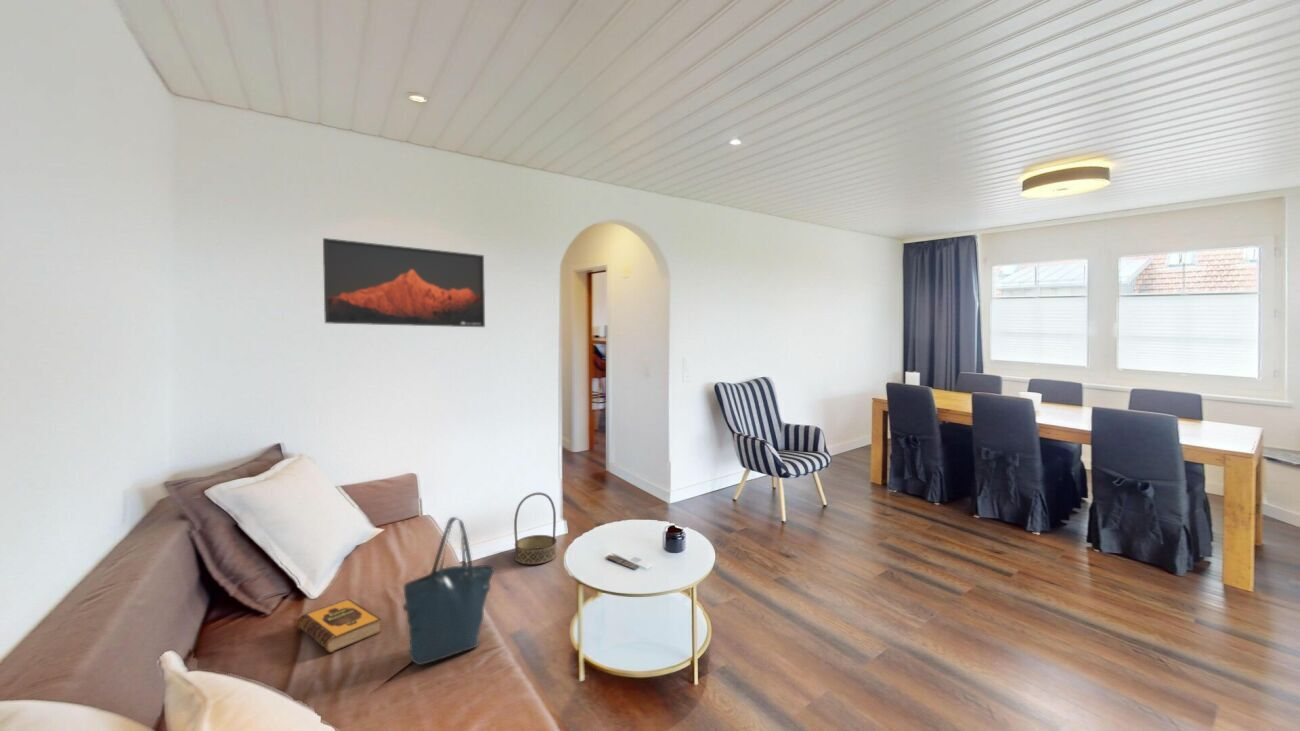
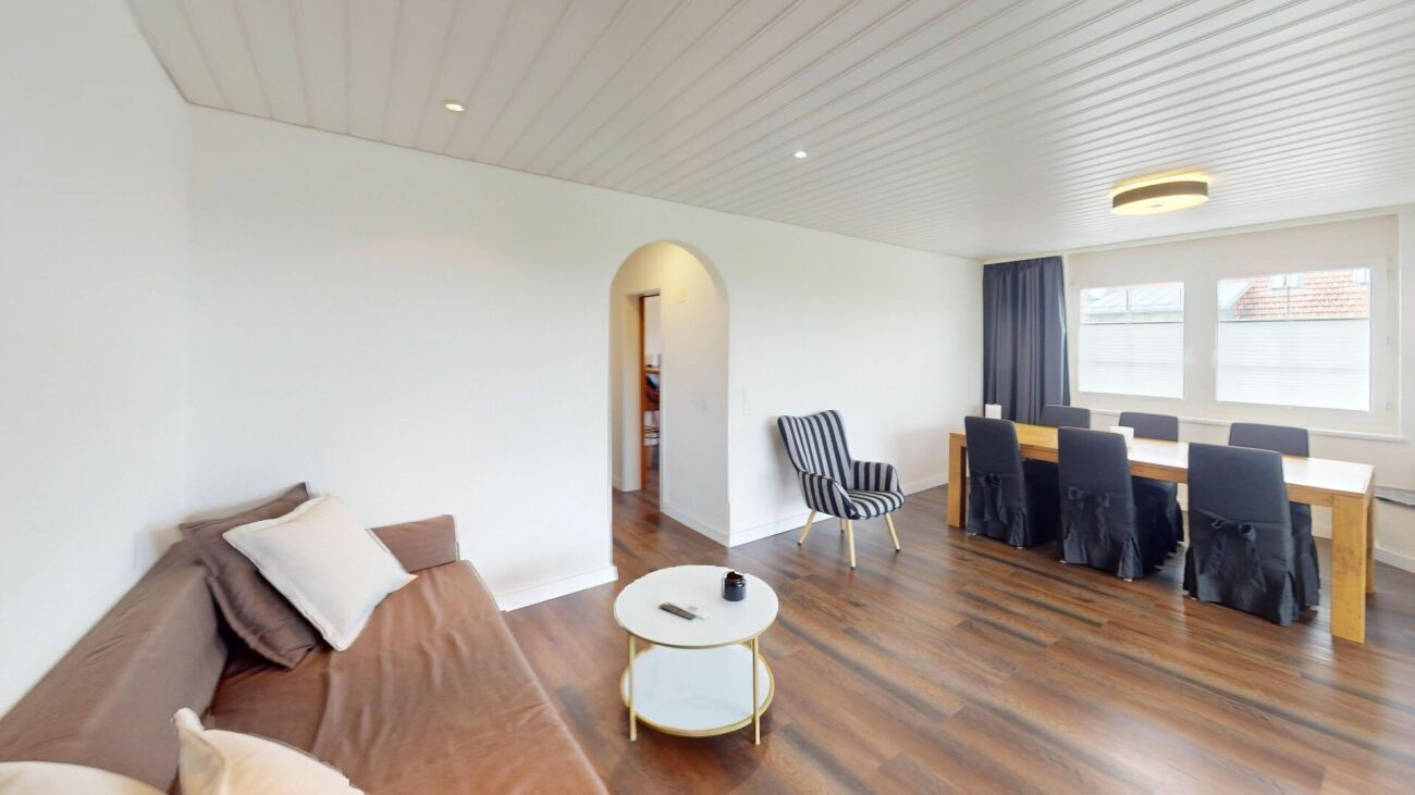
- tote bag (451, 584)
- hardback book (338, 624)
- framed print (410, 286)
- basket (535, 535)
